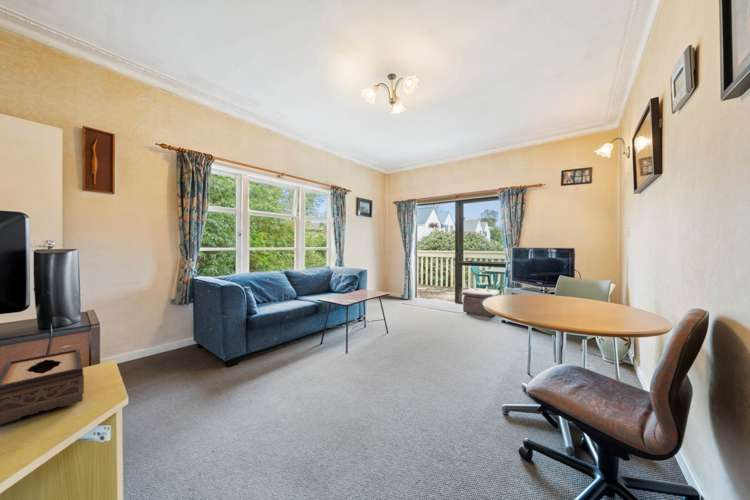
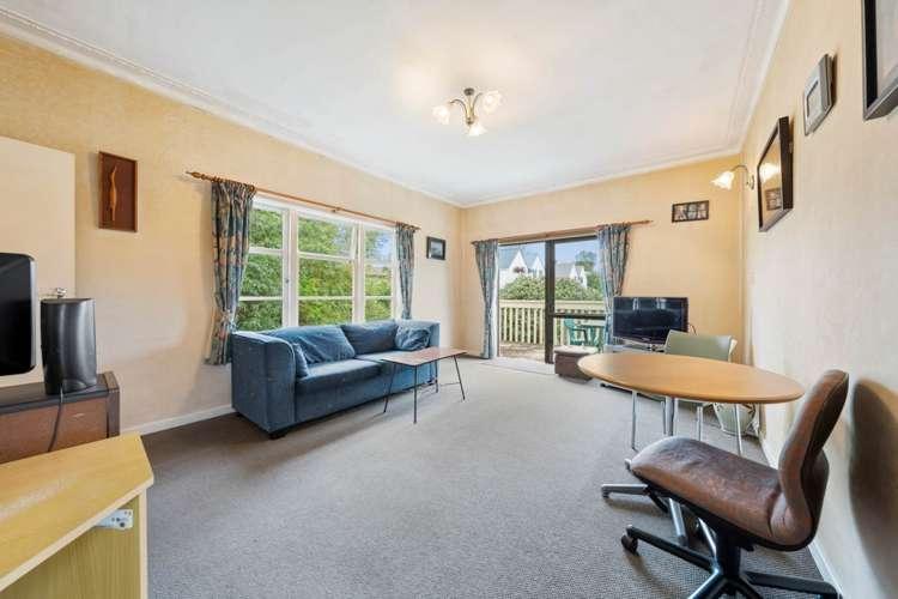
- tissue box (43, 381)
